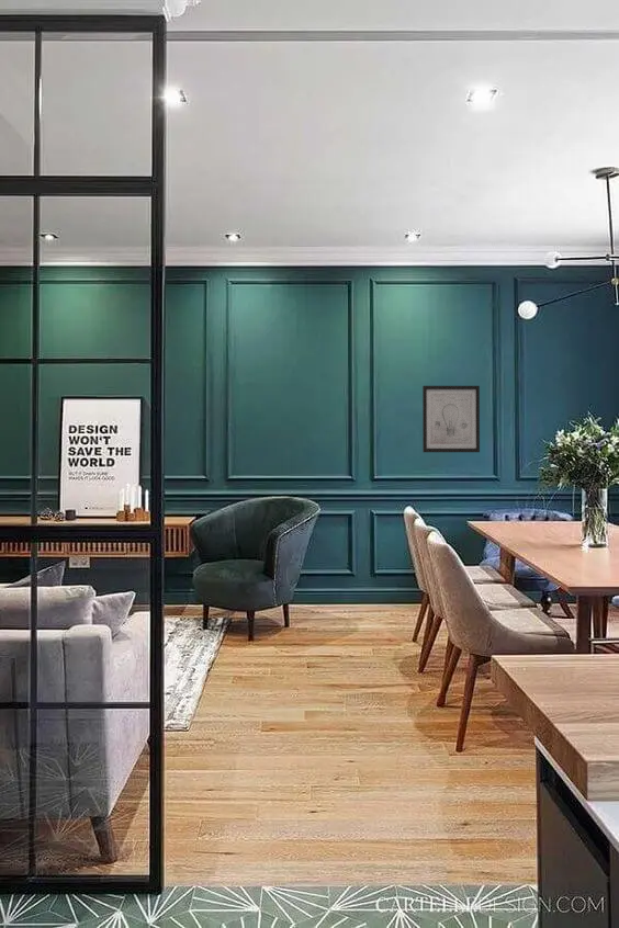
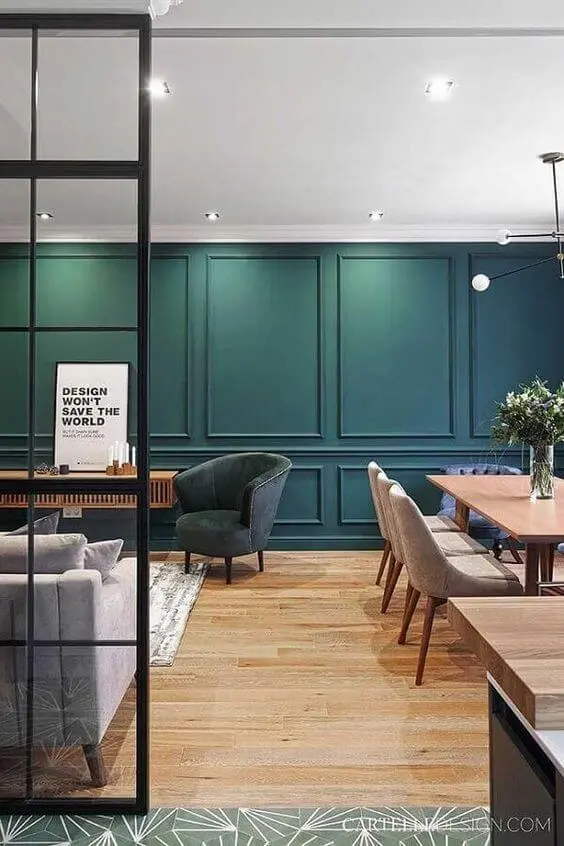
- wall art (451, 419)
